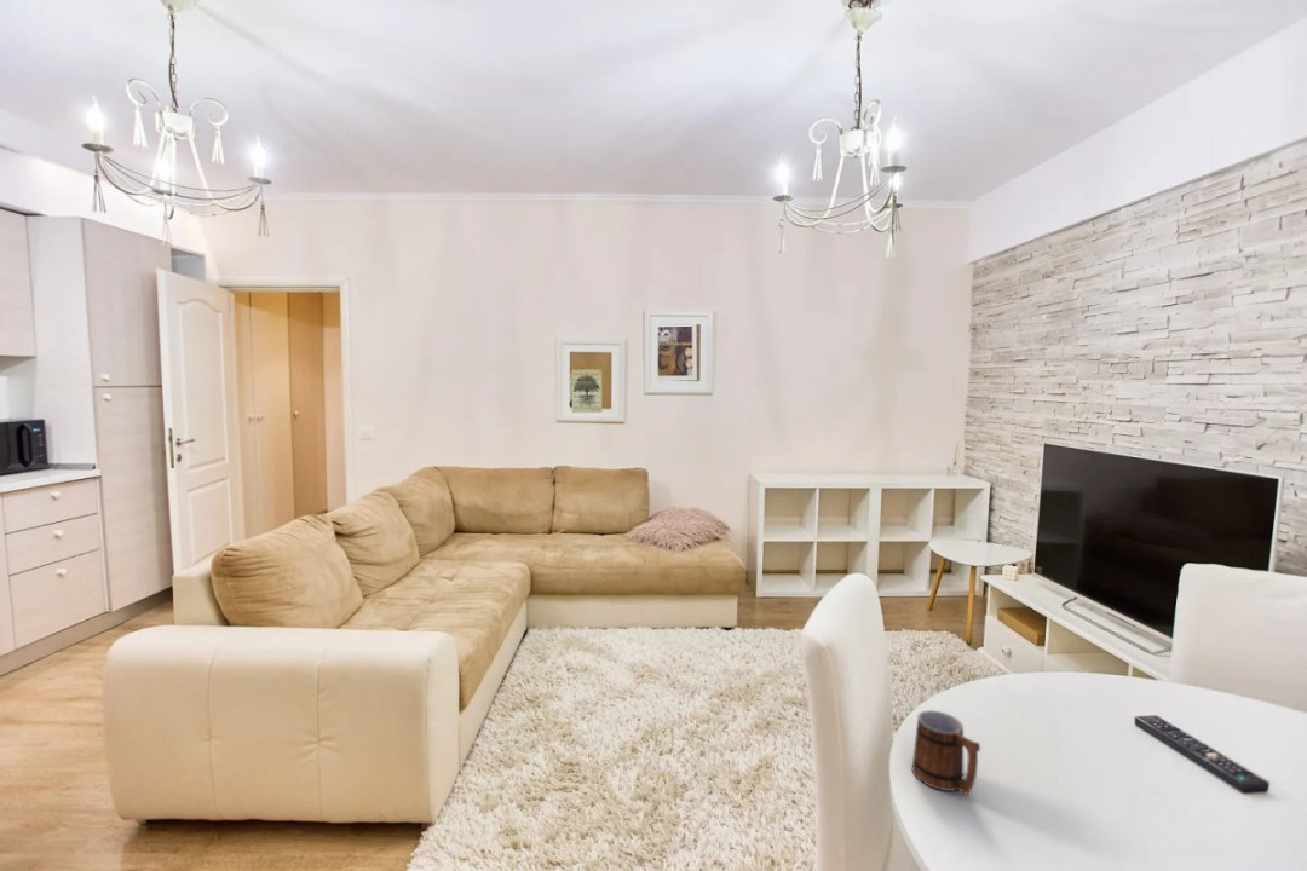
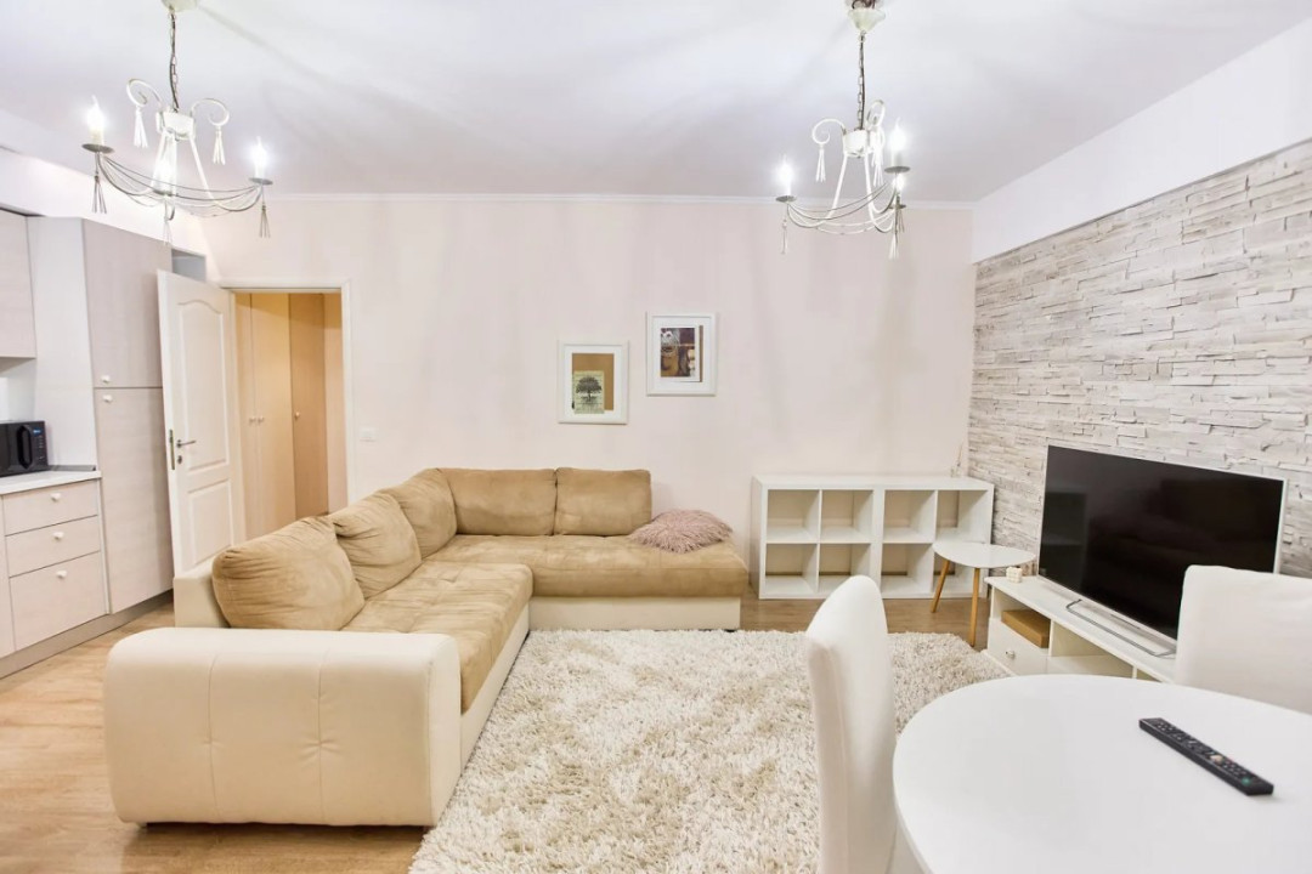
- mug (946, 752)
